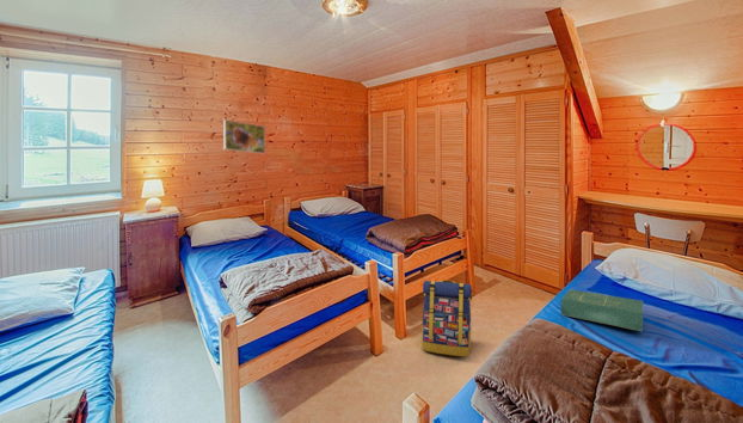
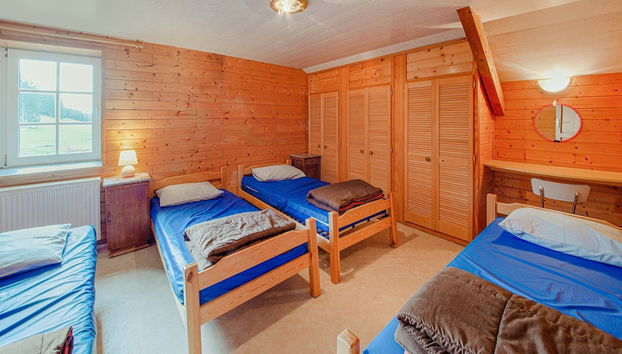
- book (601, 307)
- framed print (245, 137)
- backpack (446, 314)
